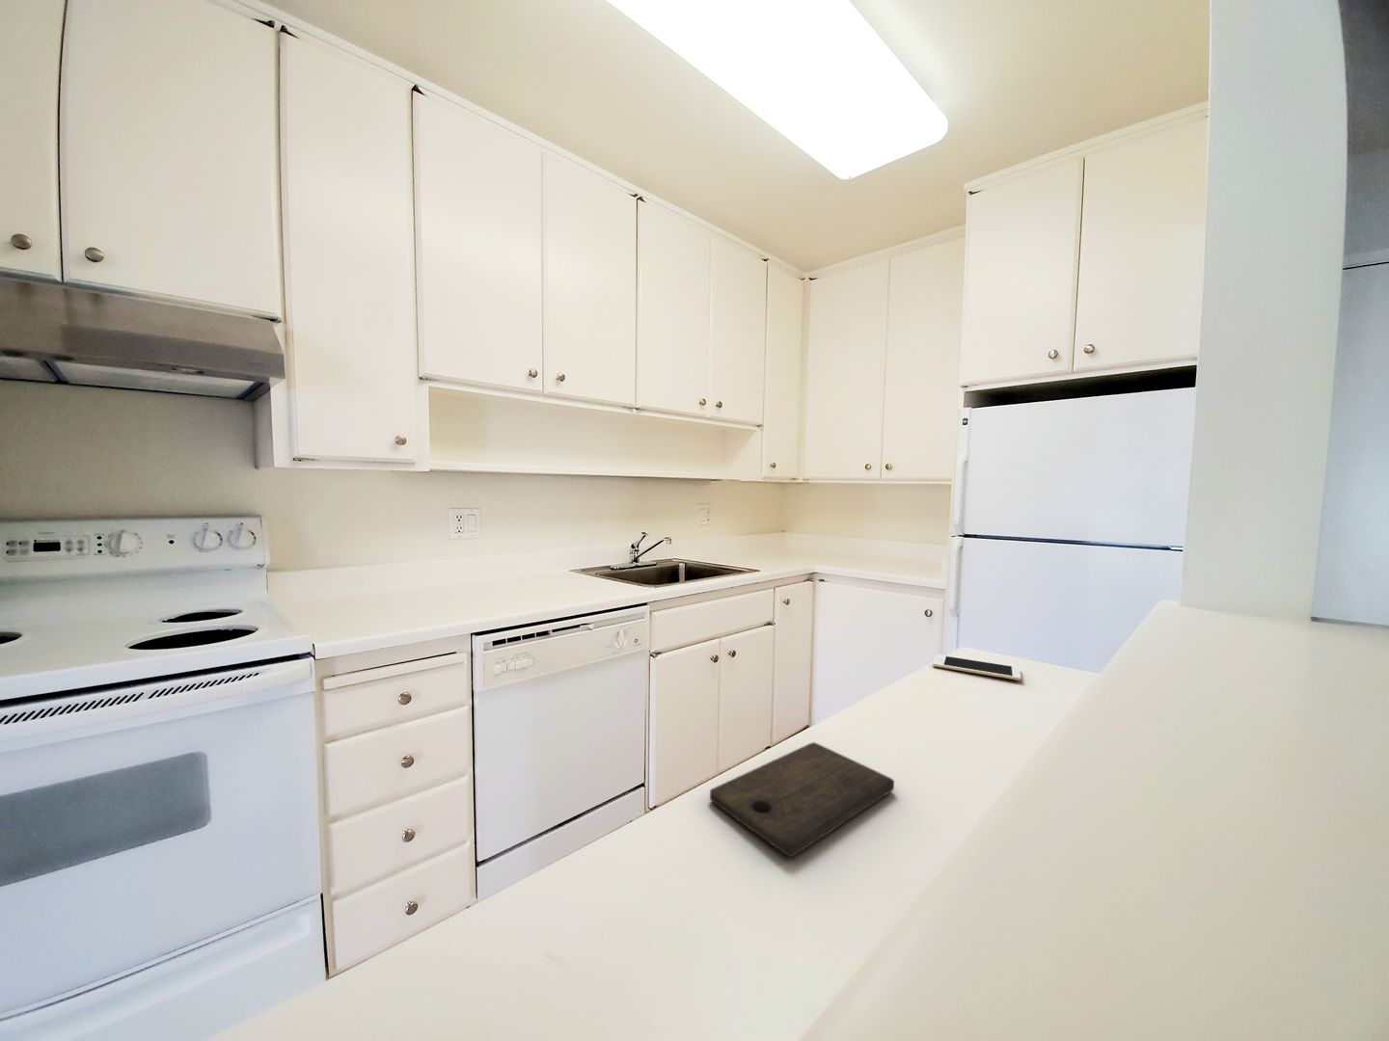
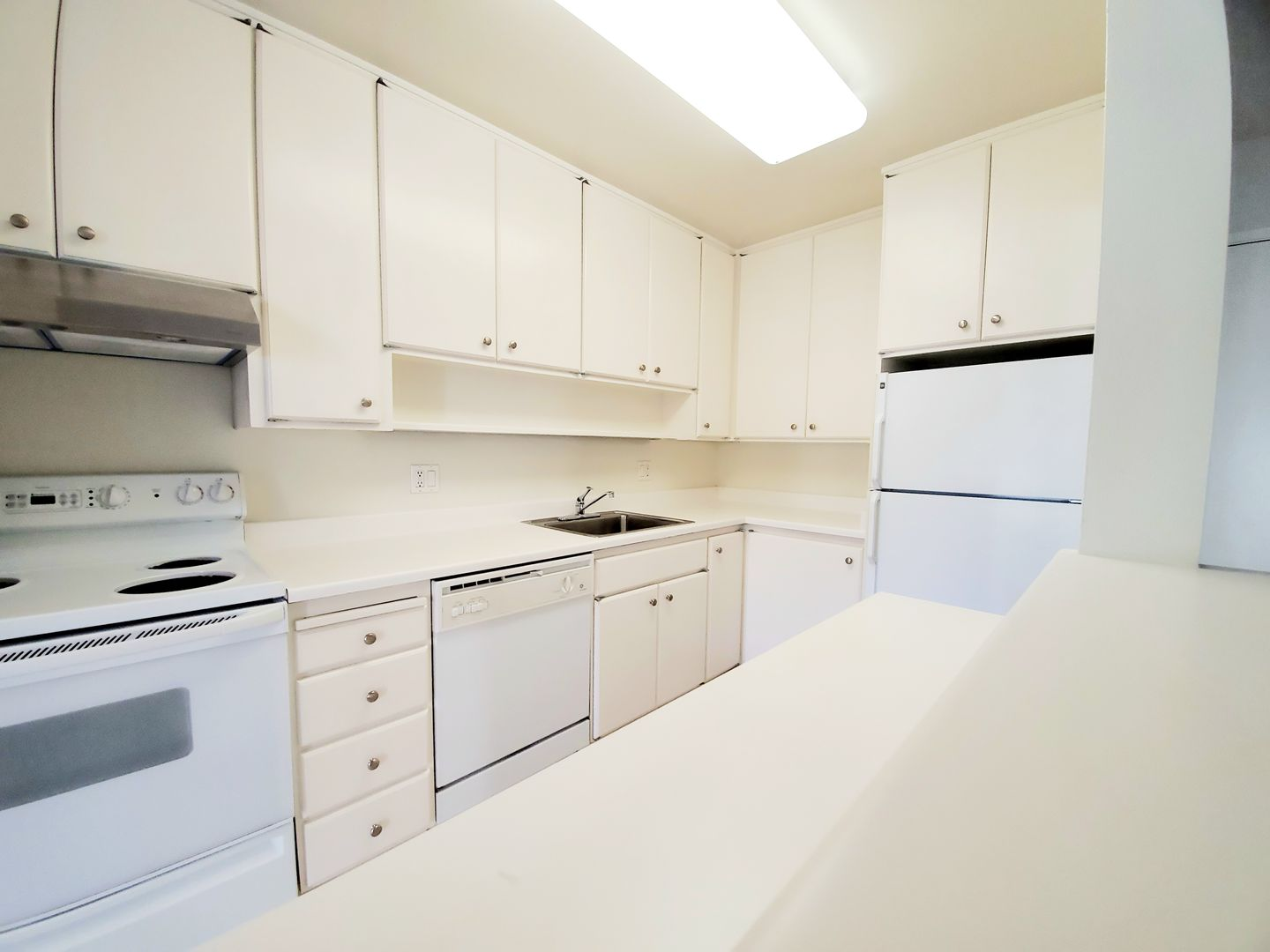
- cutting board (804, 789)
- cell phone (976, 666)
